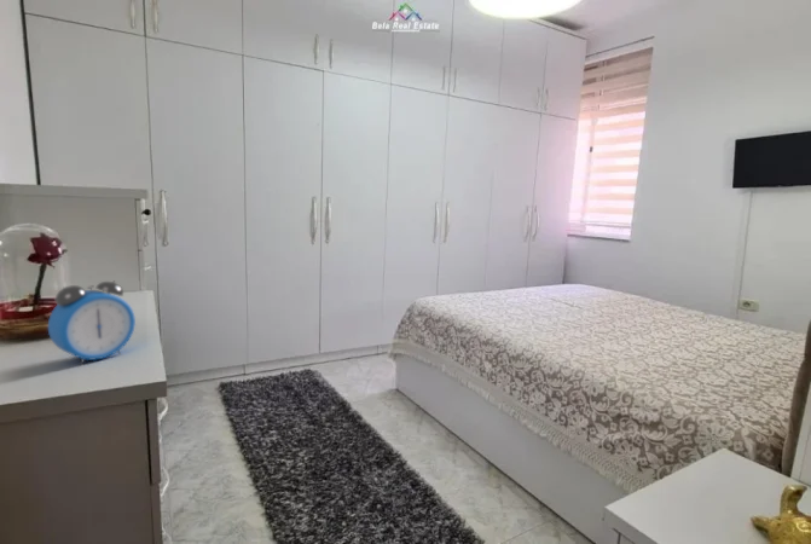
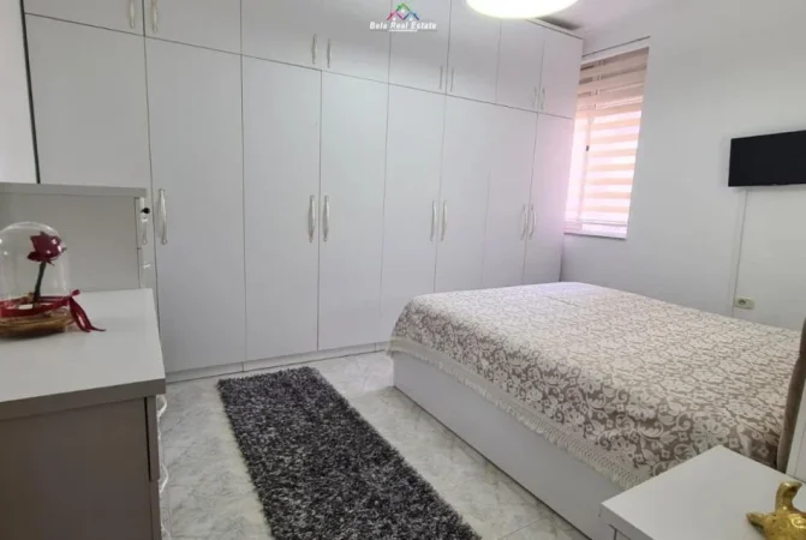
- alarm clock (93, 320)
